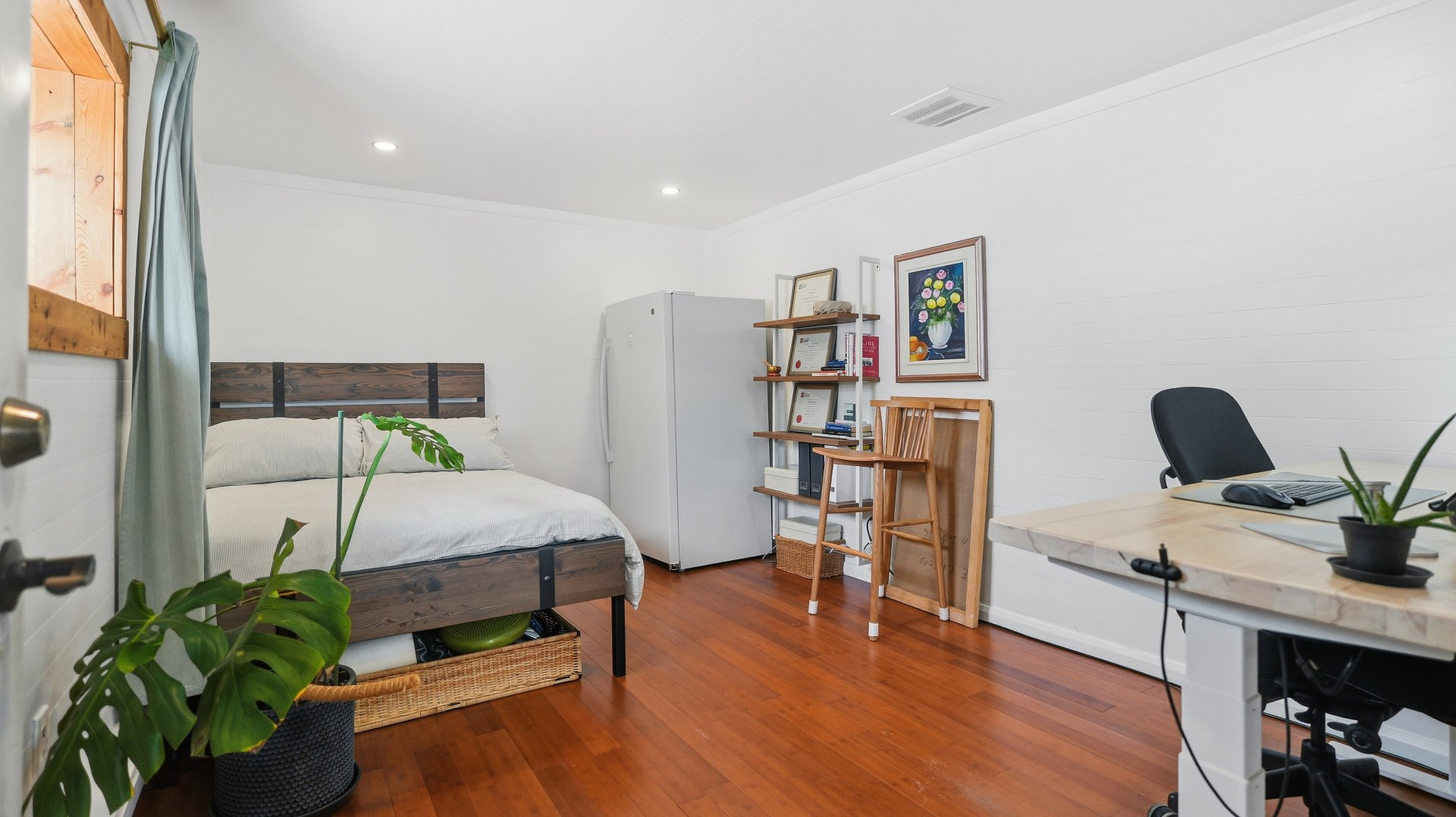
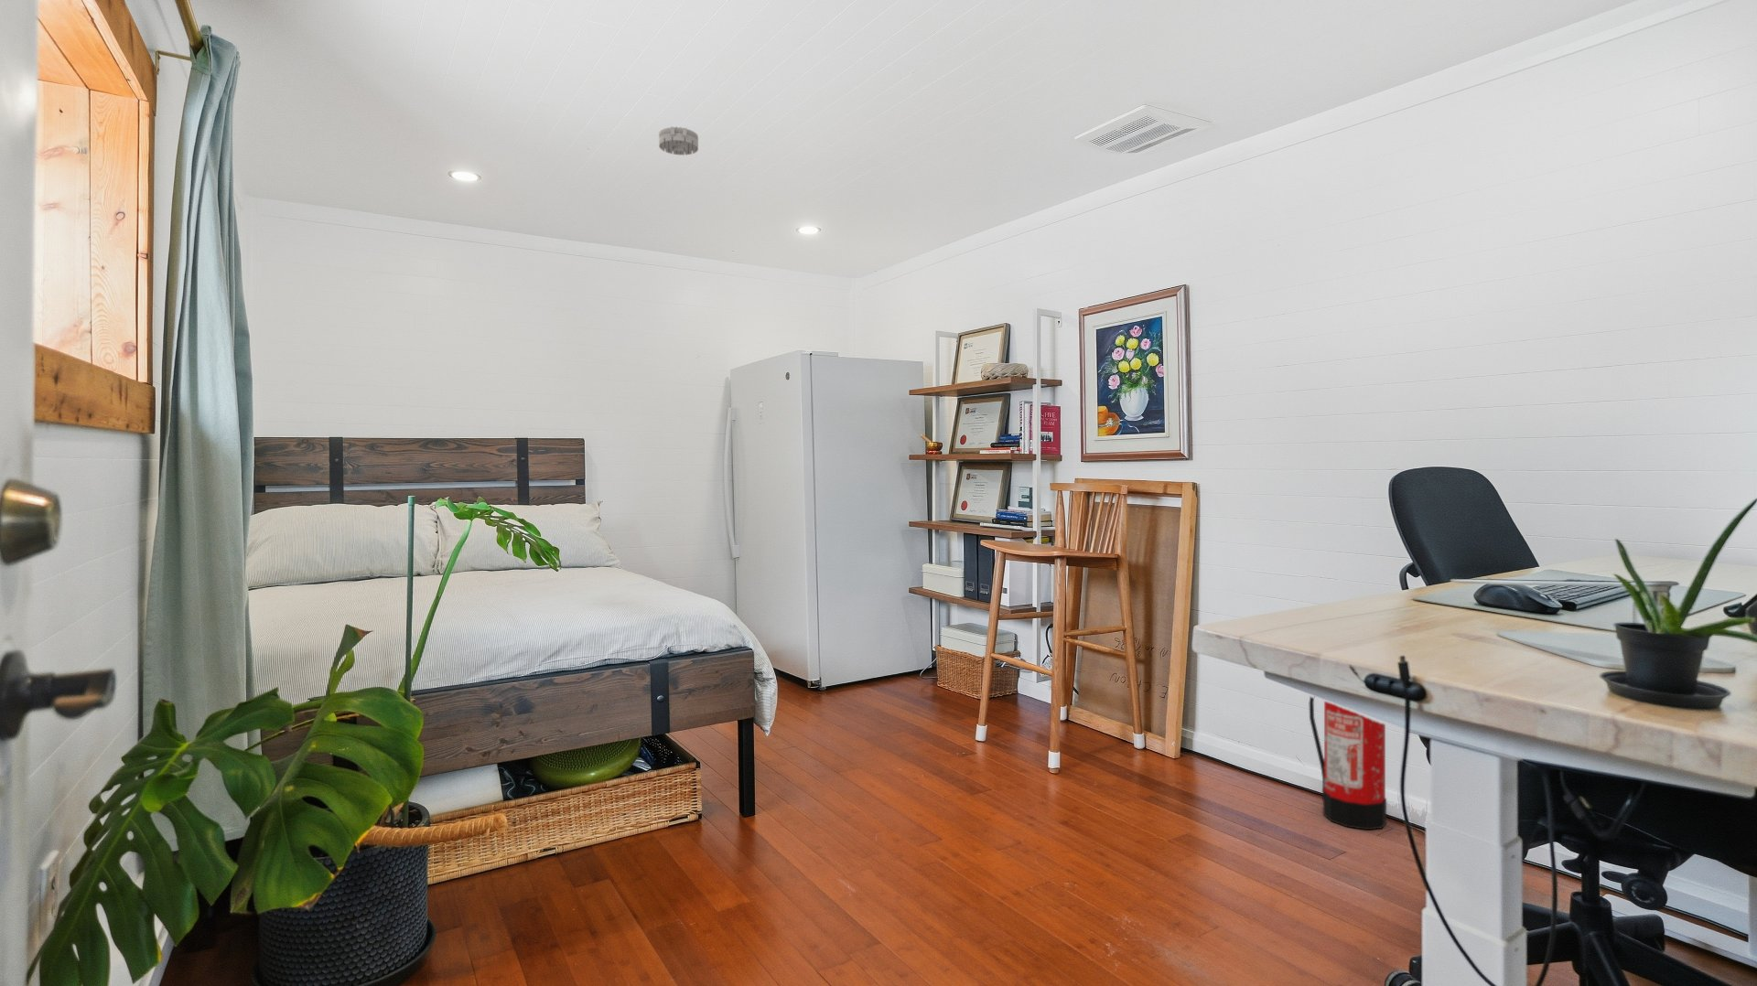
+ smoke detector (678, 140)
+ fire extinguisher (1348, 739)
